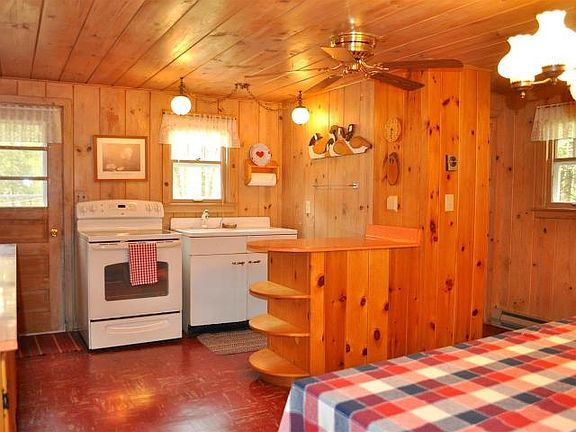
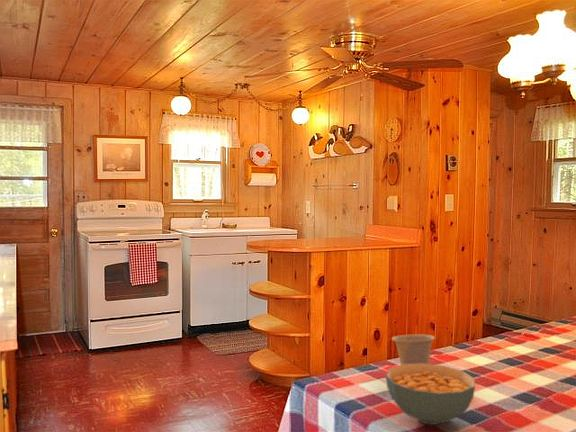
+ cup (412, 355)
+ cereal bowl (429, 398)
